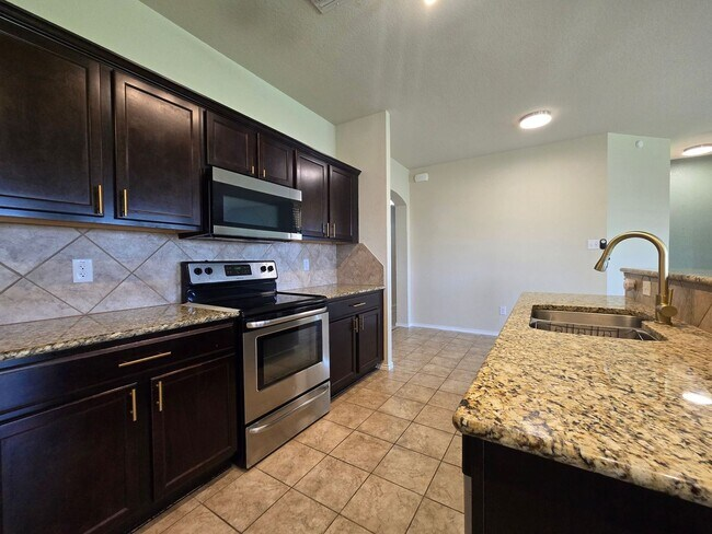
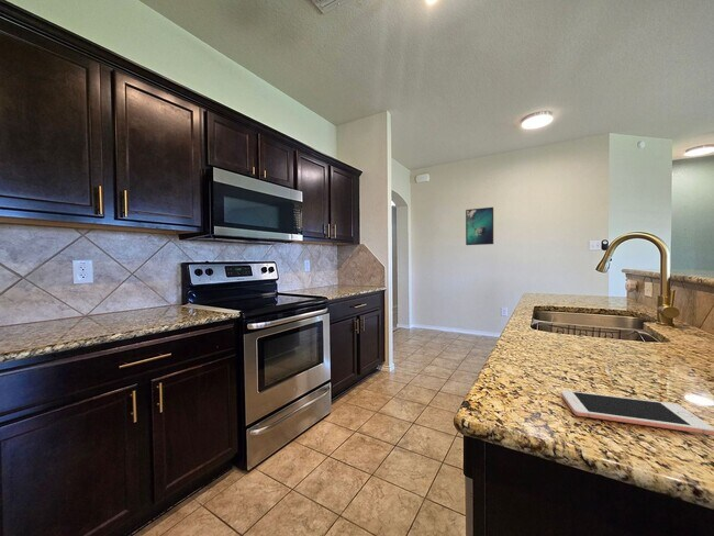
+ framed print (479, 226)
+ cell phone (627, 410)
